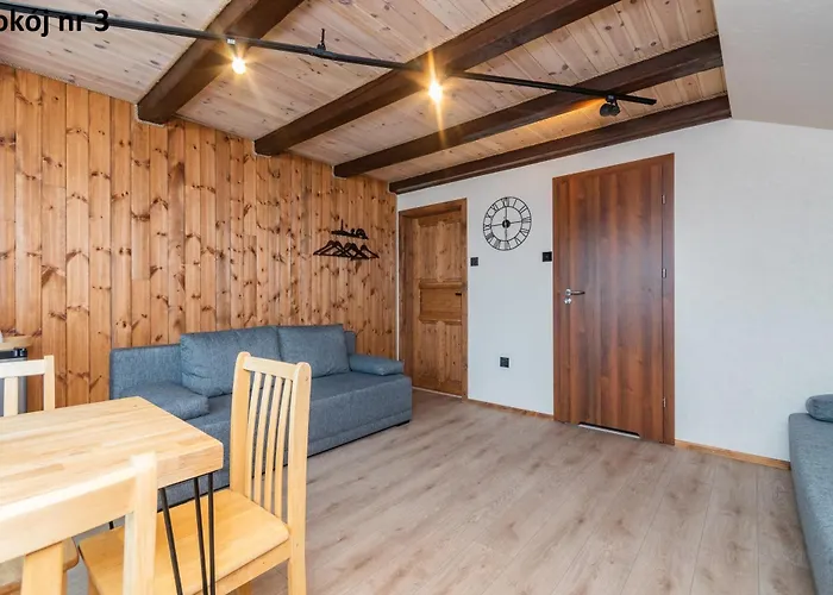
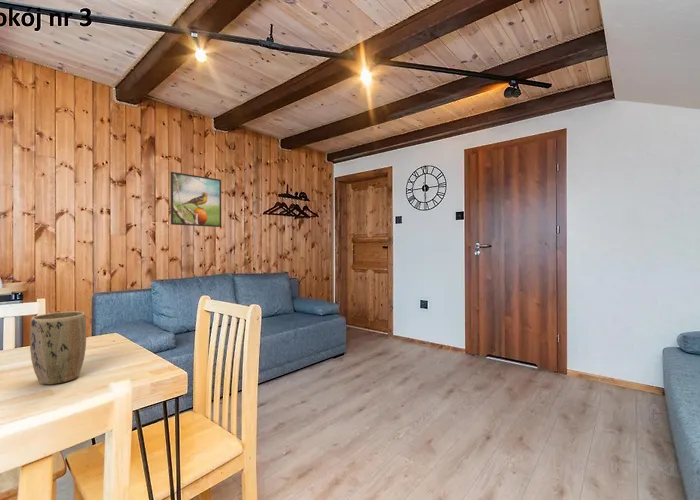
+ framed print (197, 200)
+ plant pot (59, 346)
